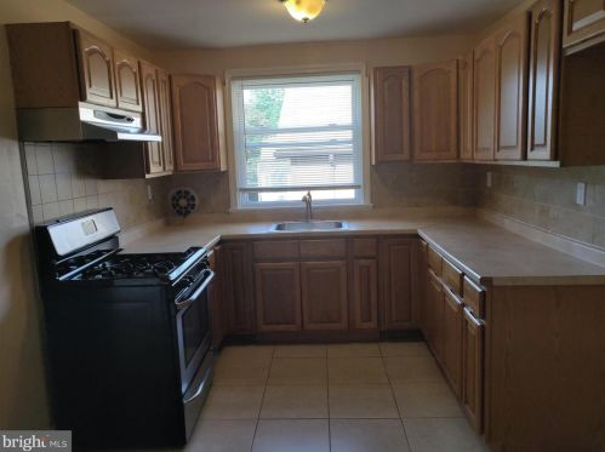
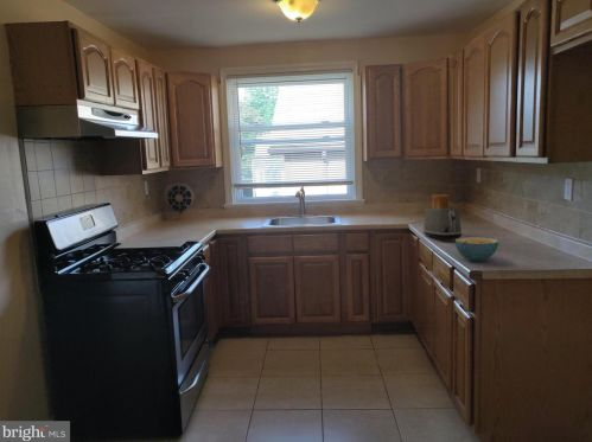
+ cereal bowl (476, 250)
+ toaster (441, 216)
